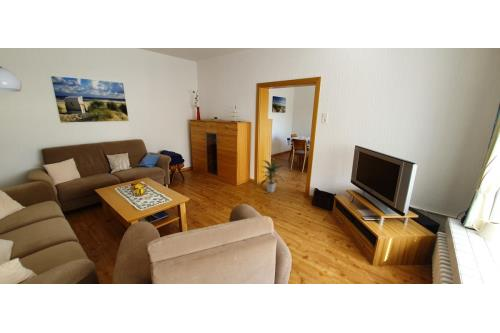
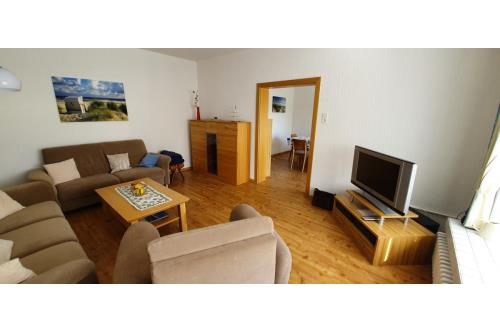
- indoor plant (270, 175)
